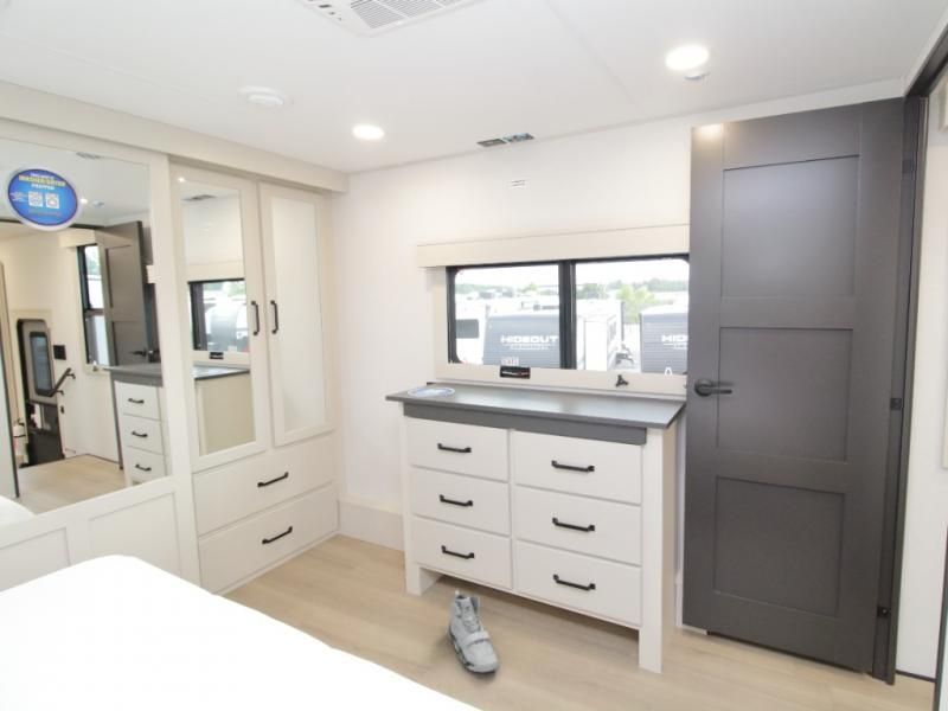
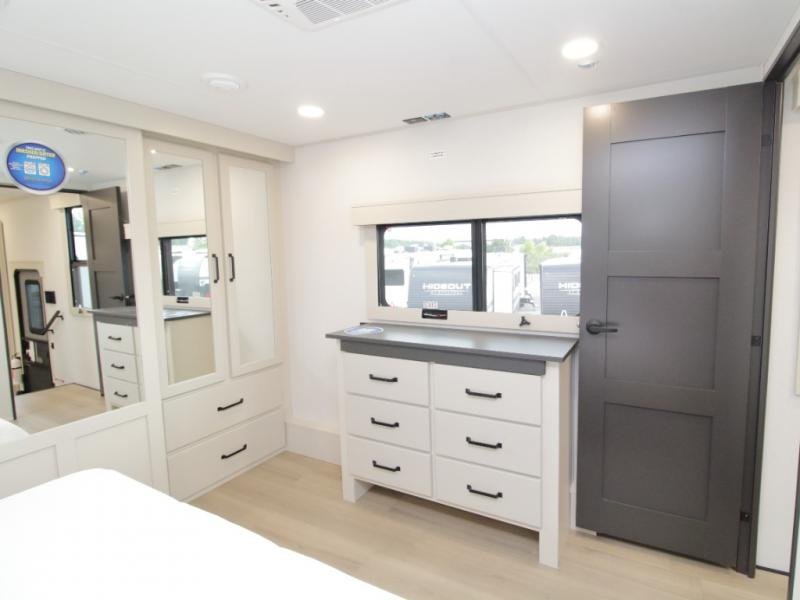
- sneaker (470, 628)
